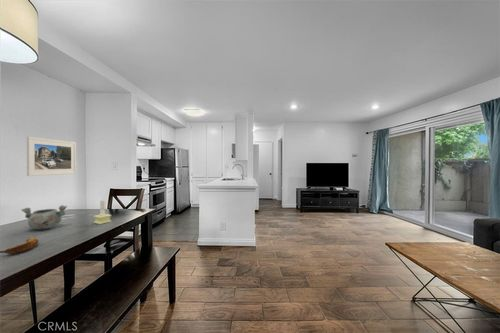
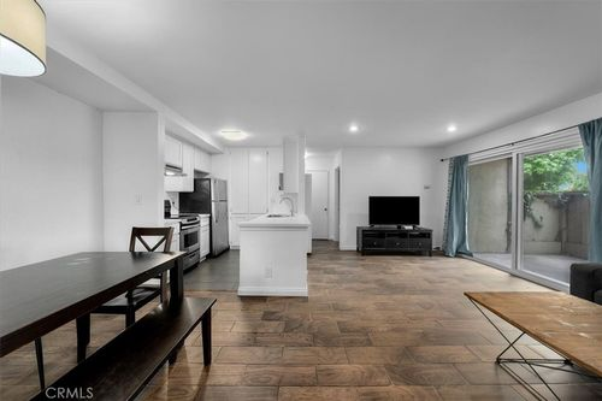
- decorative bowl (44, 217)
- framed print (54, 157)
- banana (21, 245)
- candle (102, 210)
